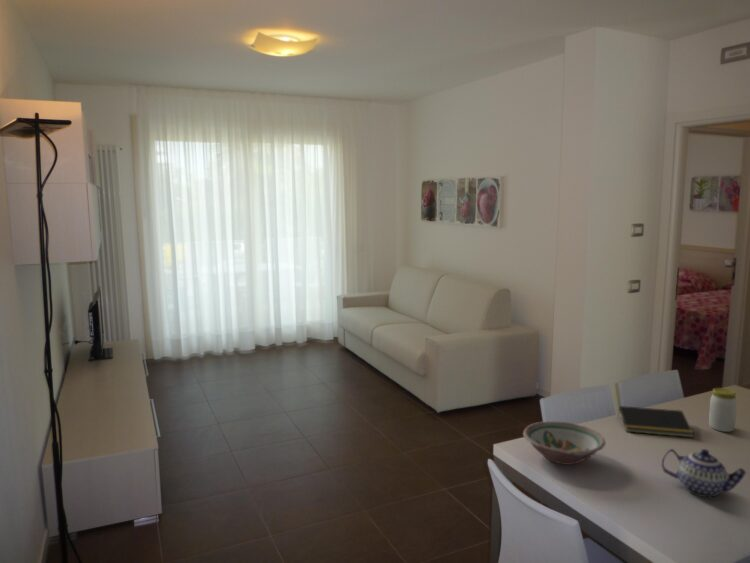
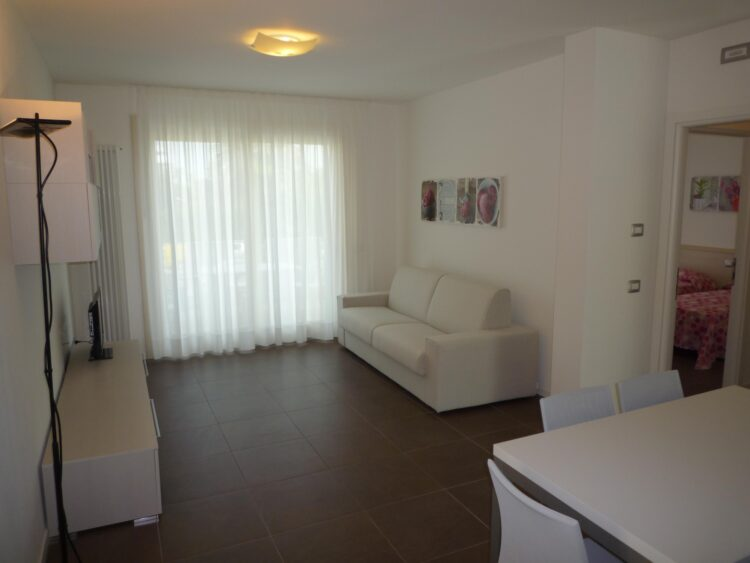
- teapot (701, 469)
- jar (722, 409)
- notepad (654, 421)
- bowl (562, 446)
